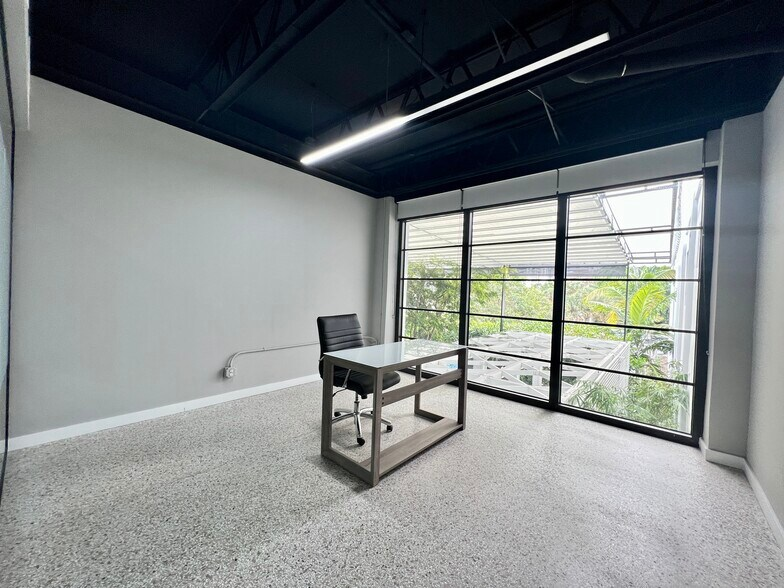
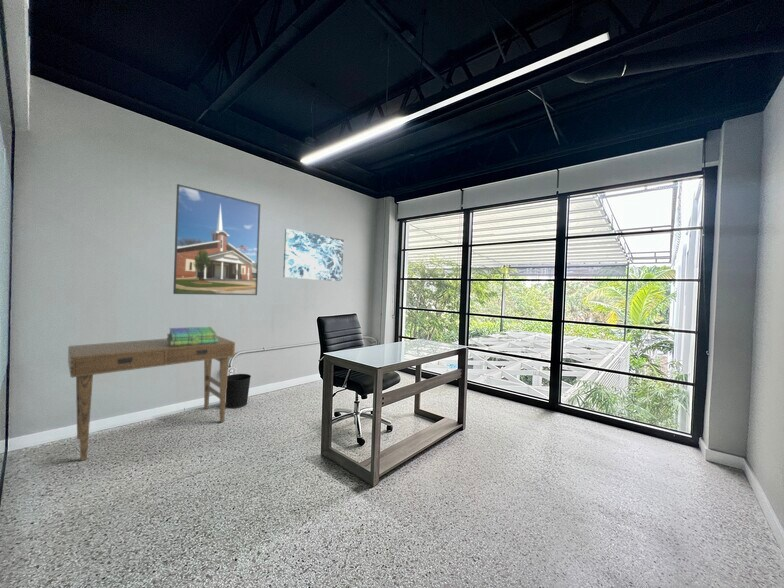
+ desk (156, 366)
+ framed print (220, 245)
+ wall art (315, 257)
+ stack of books (192, 337)
+ wastebasket (237, 390)
